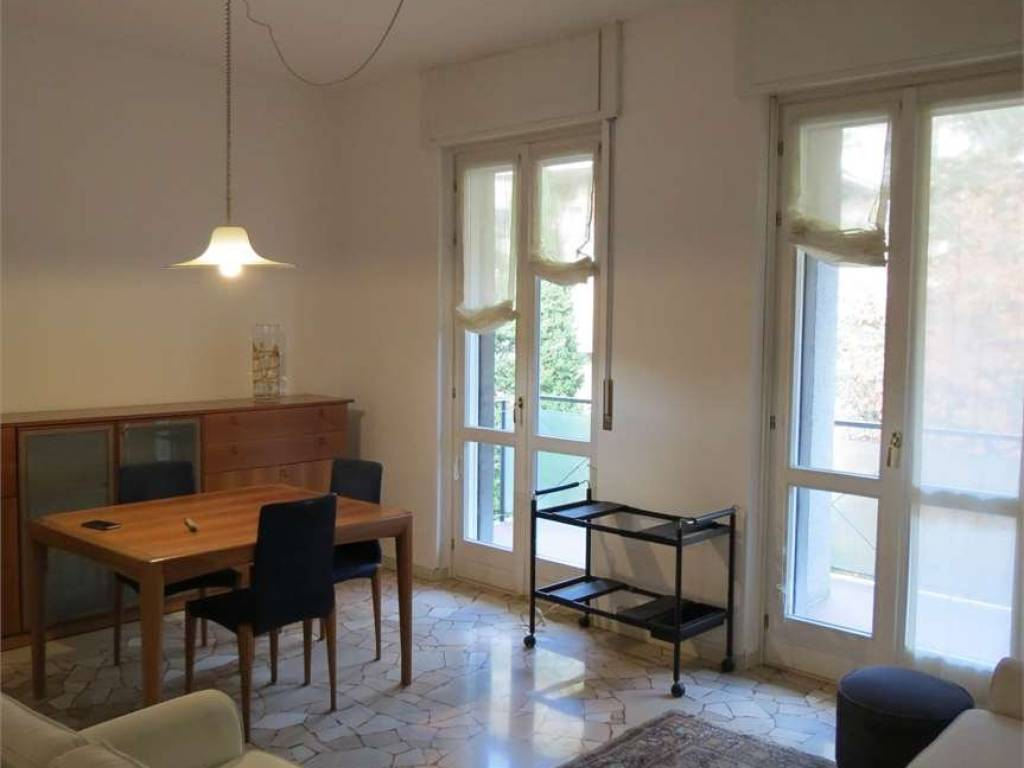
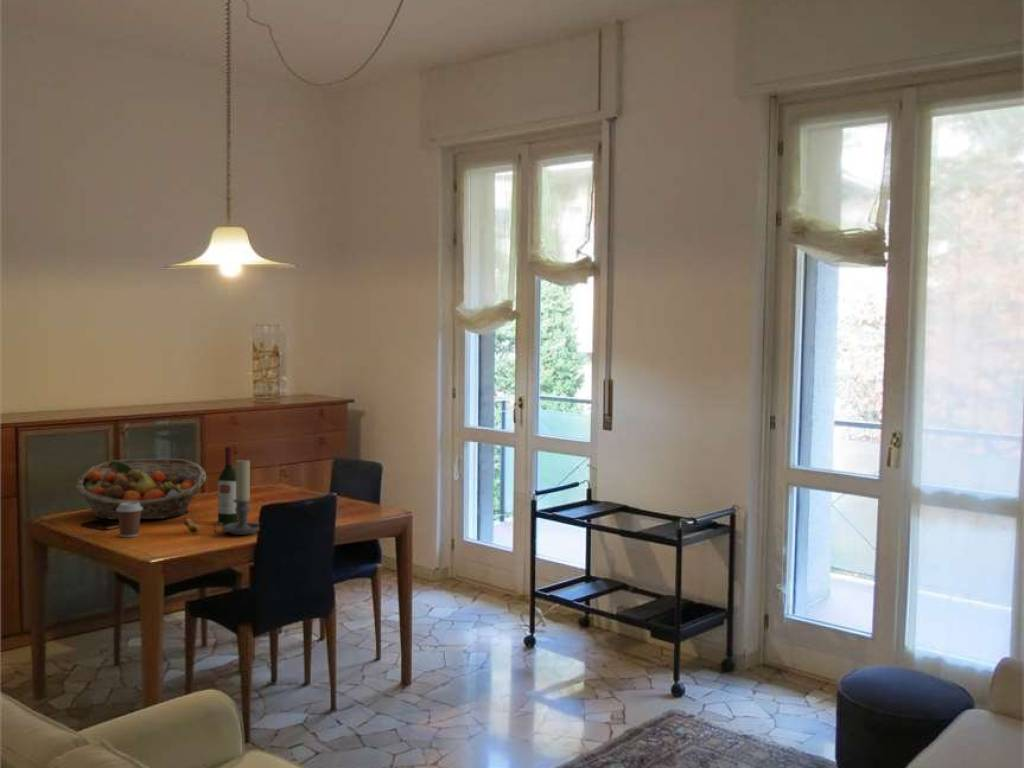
+ coffee cup (129, 519)
+ candle holder (238, 495)
+ fruit basket (142, 488)
+ wine bottle (228, 484)
